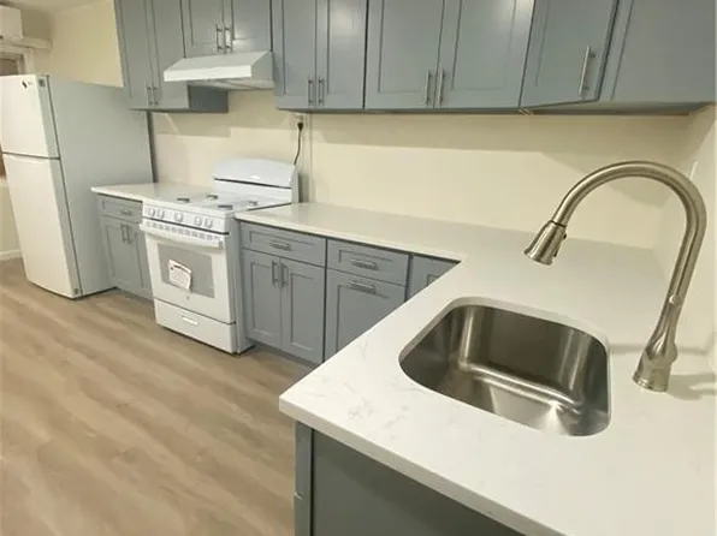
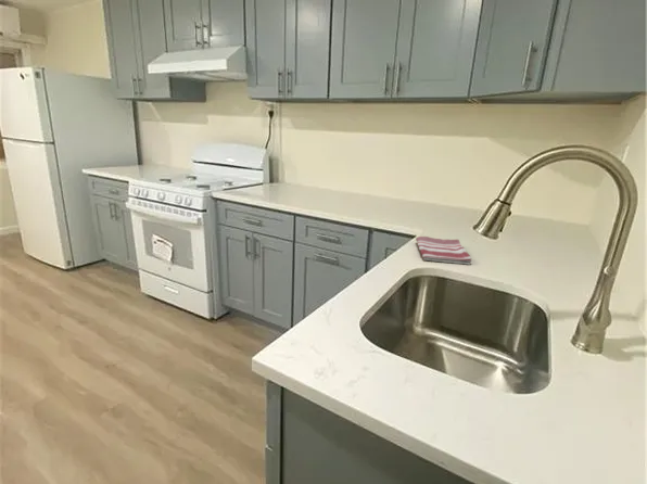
+ dish towel (442, 249)
